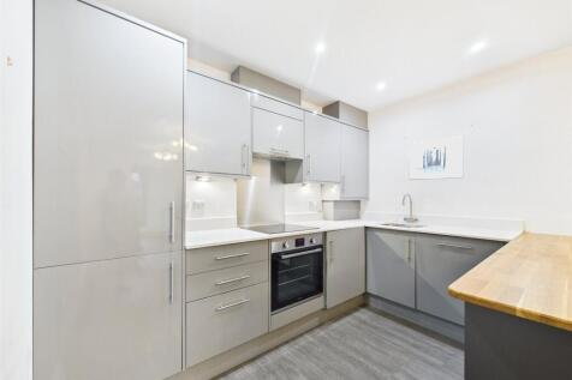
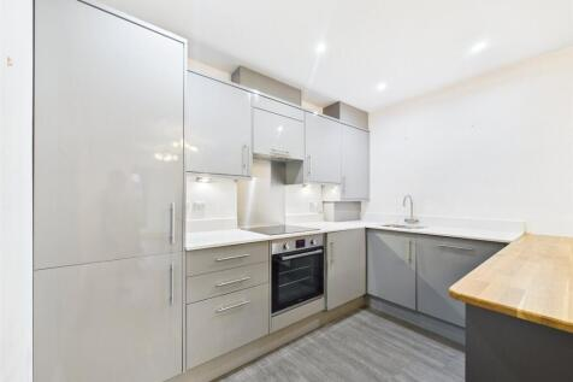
- wall art (434, 159)
